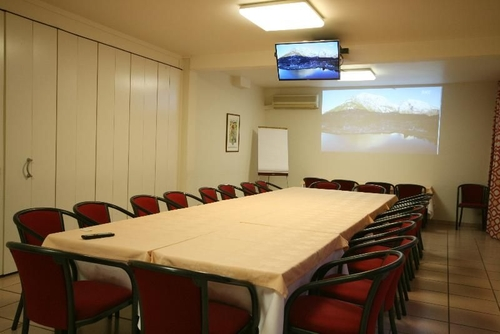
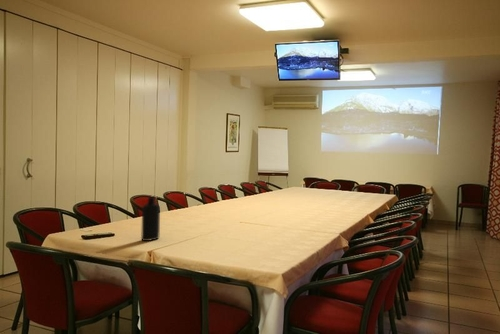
+ bottle (150, 218)
